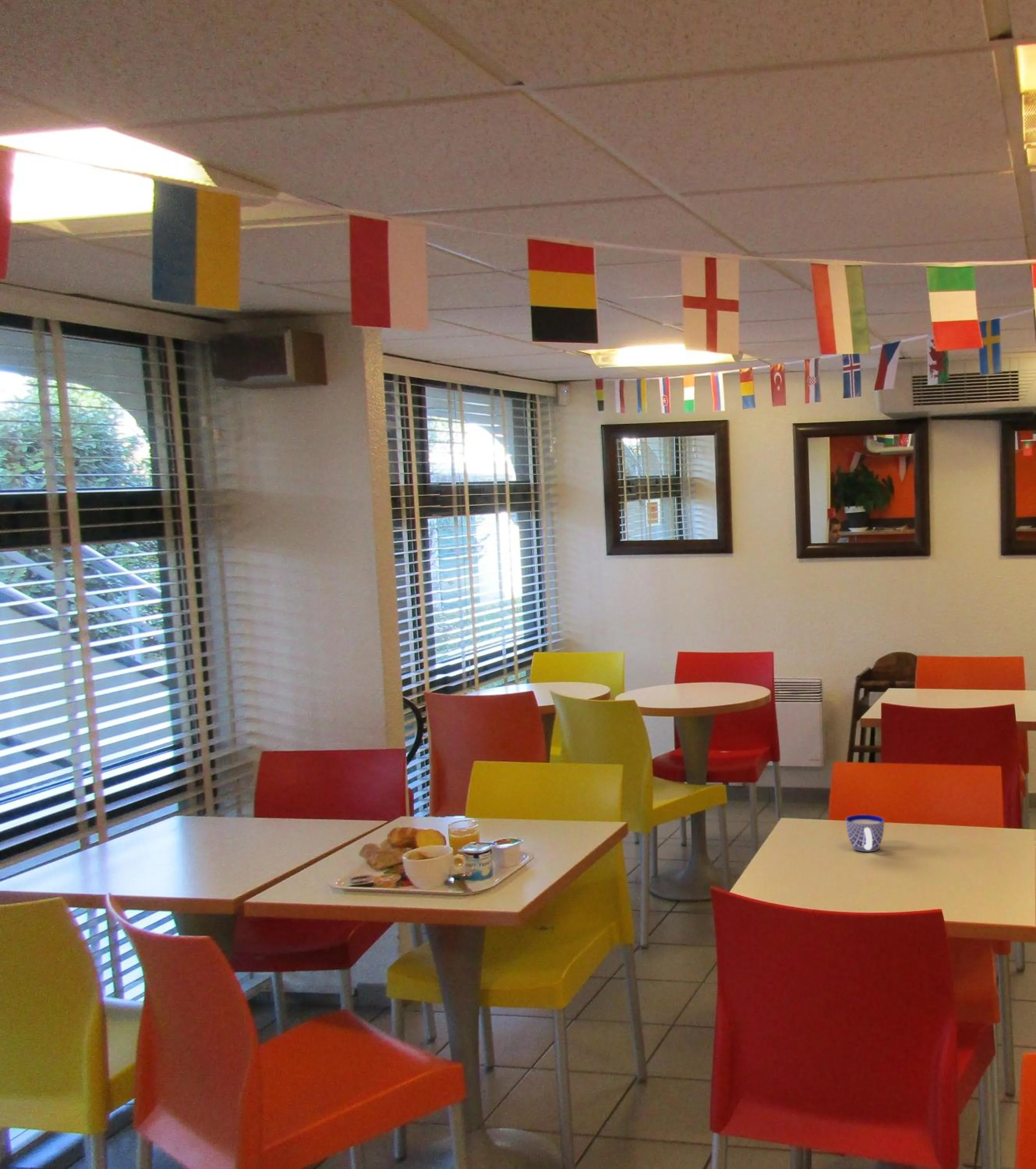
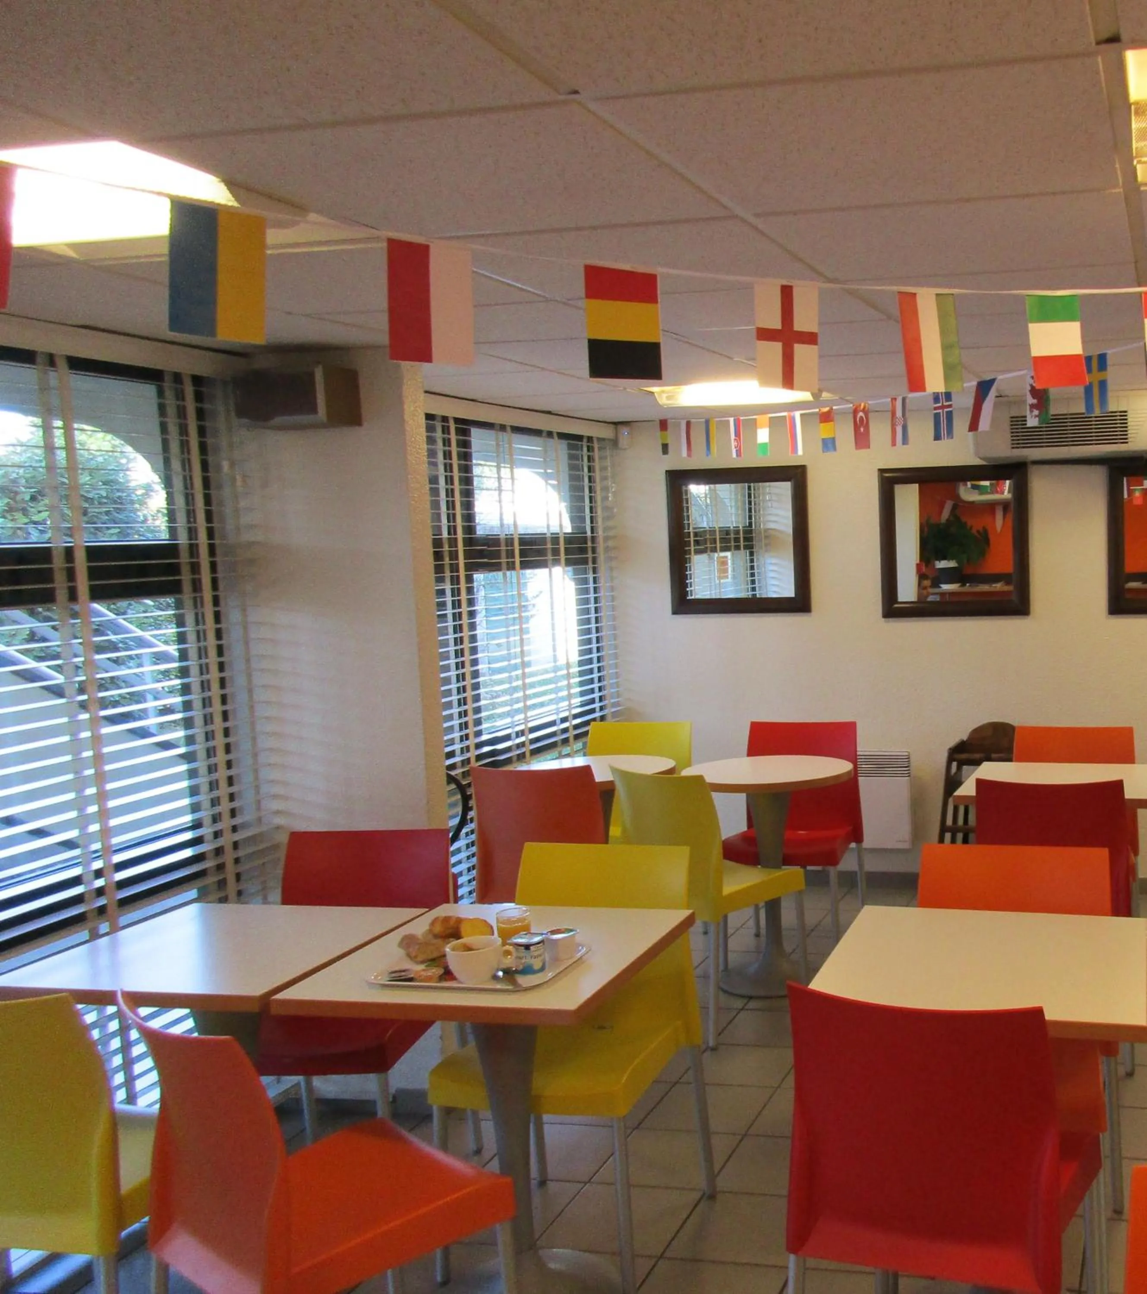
- cup (866, 835)
